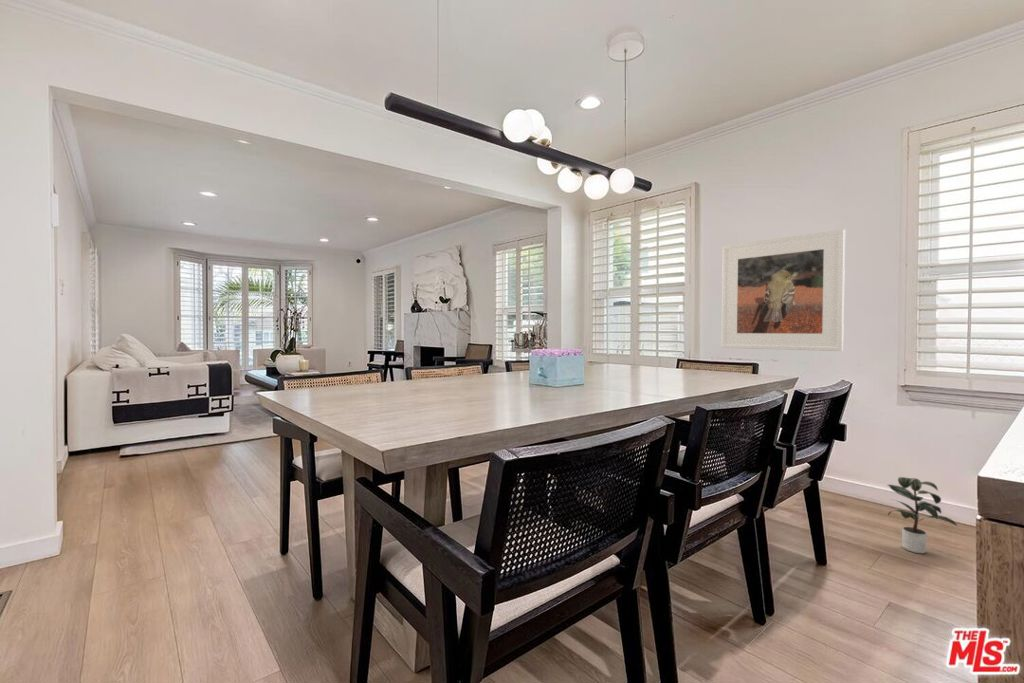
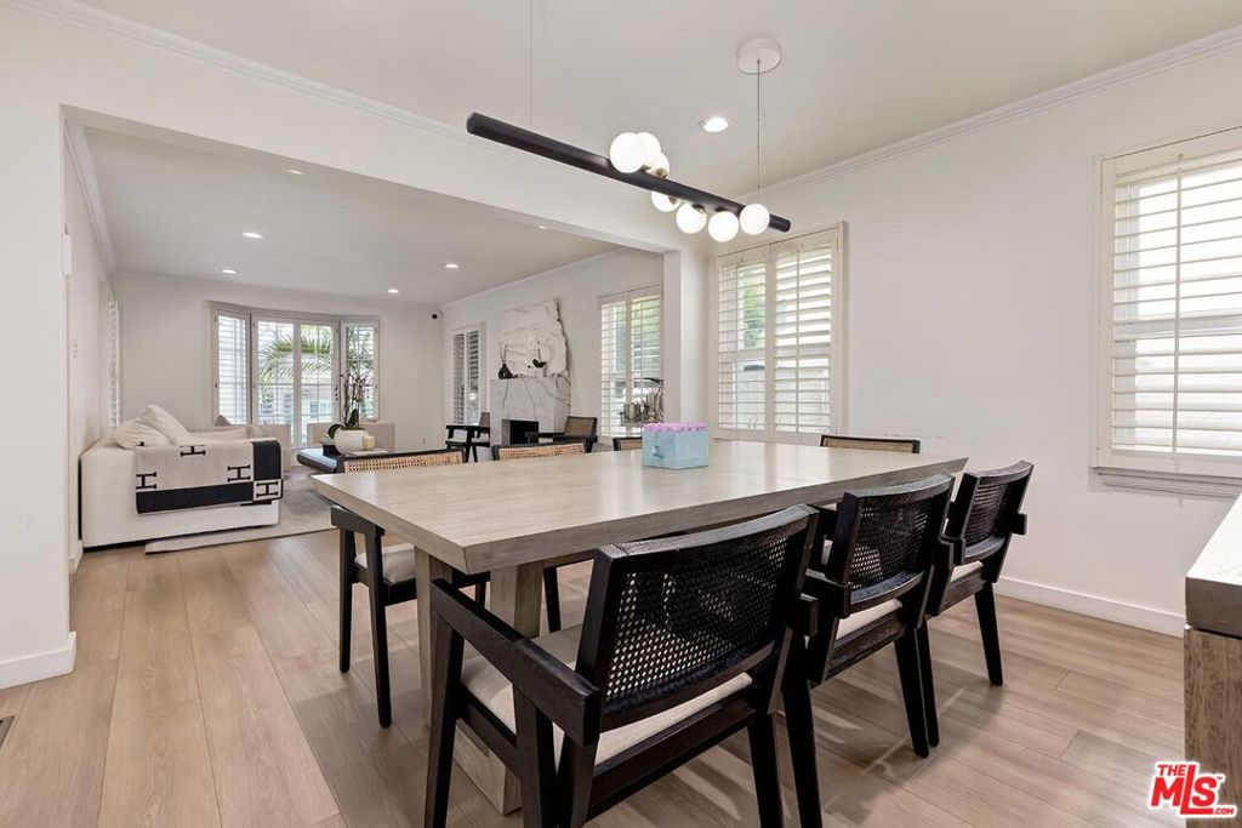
- potted plant (921, 510)
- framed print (777, 294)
